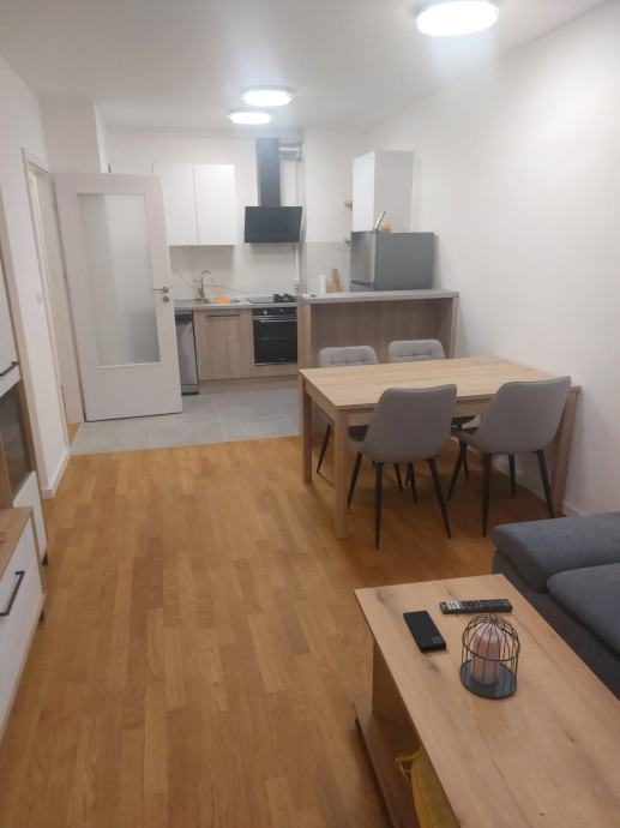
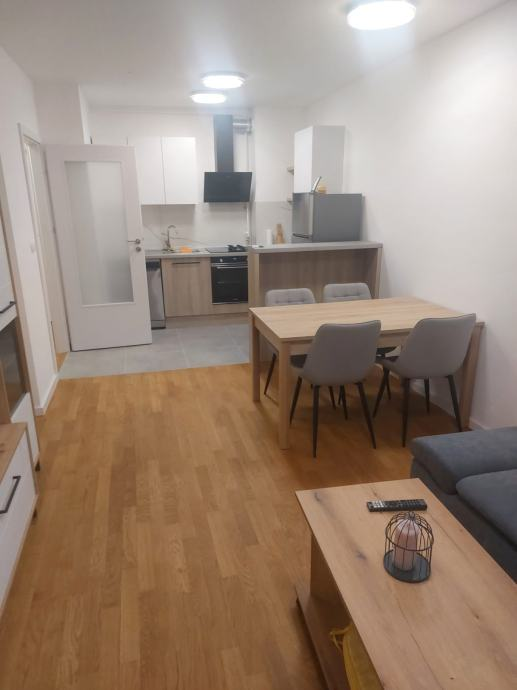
- smartphone (423, 628)
